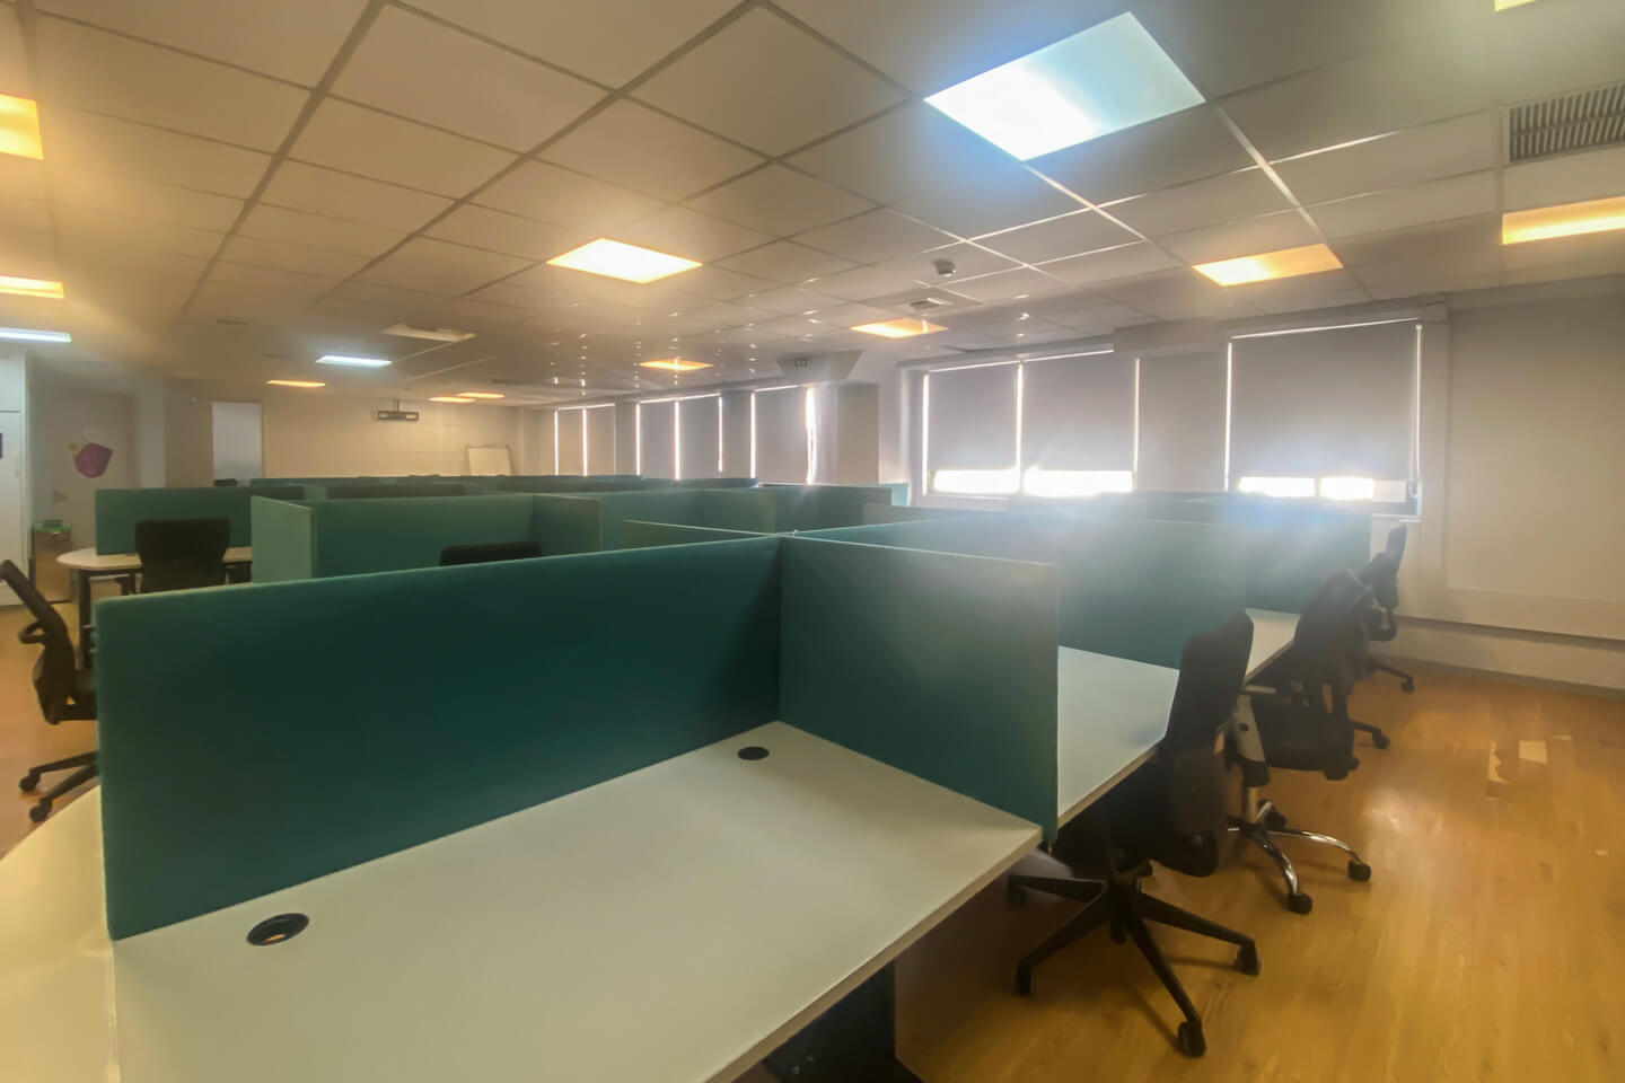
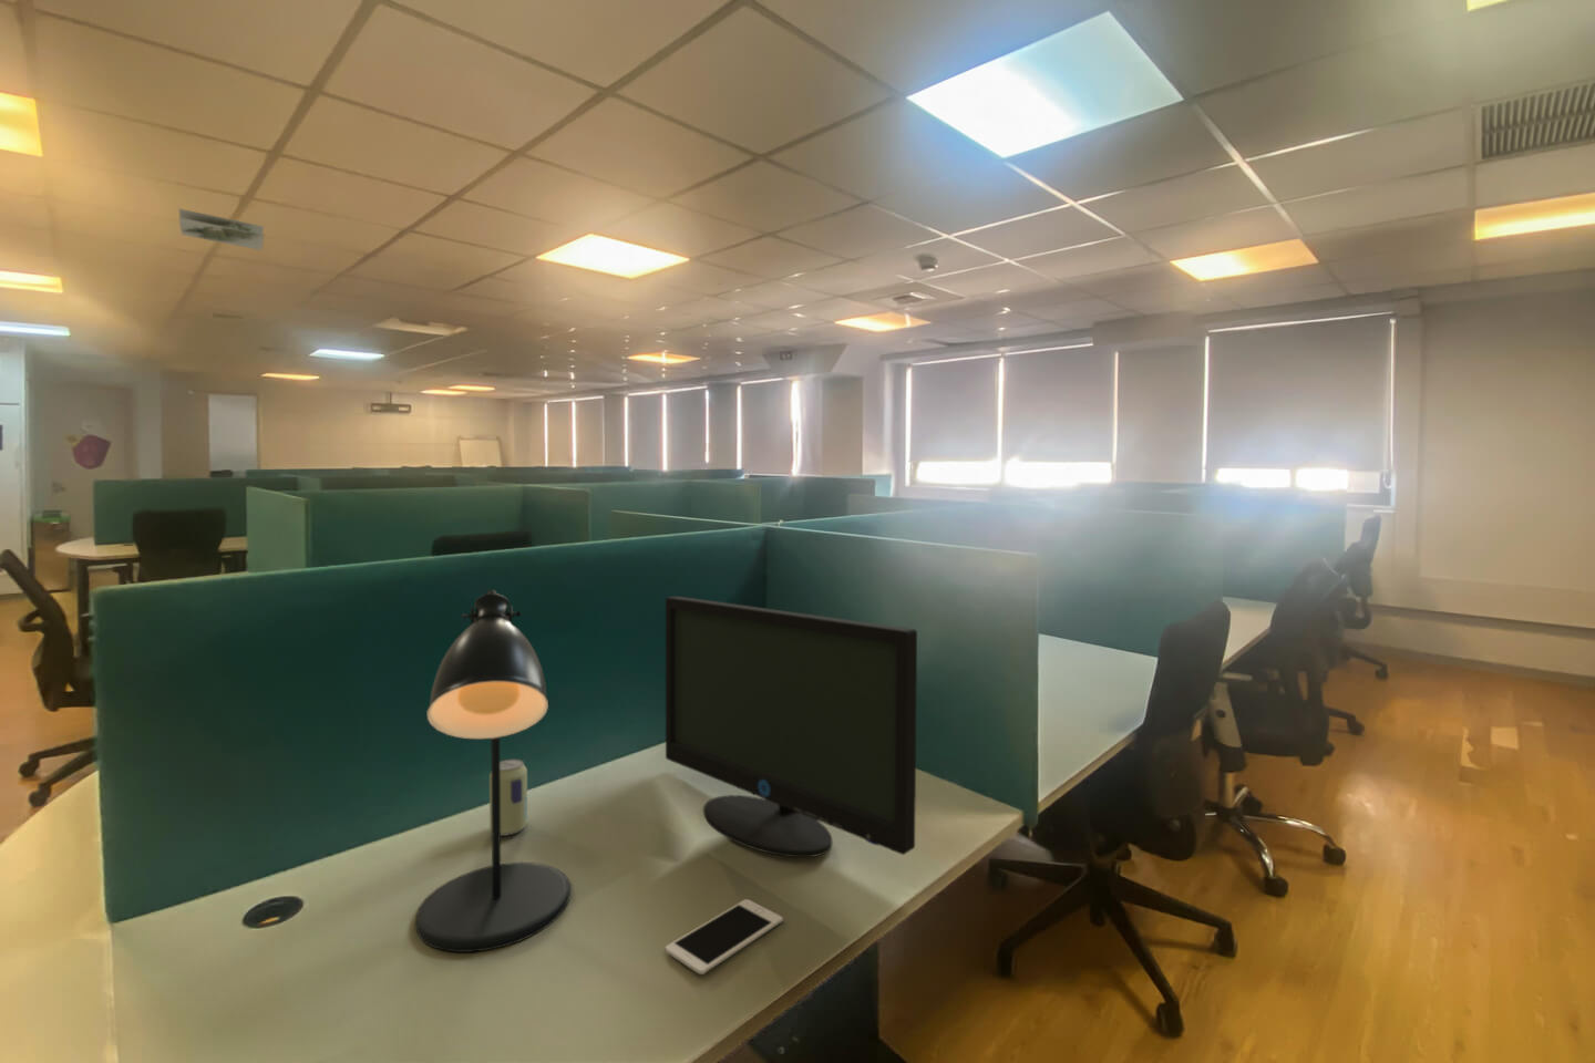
+ terrain map (222, 224)
+ monitor (764, 719)
+ beverage can (508, 796)
+ cell phone (725, 934)
+ desk lamp (493, 768)
